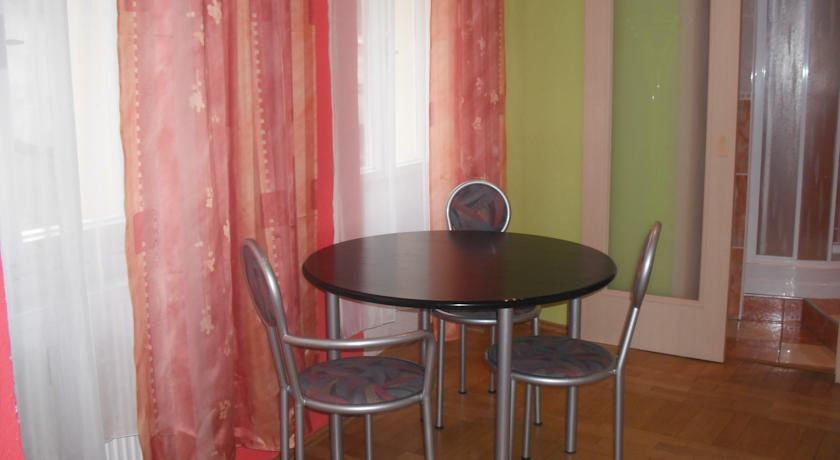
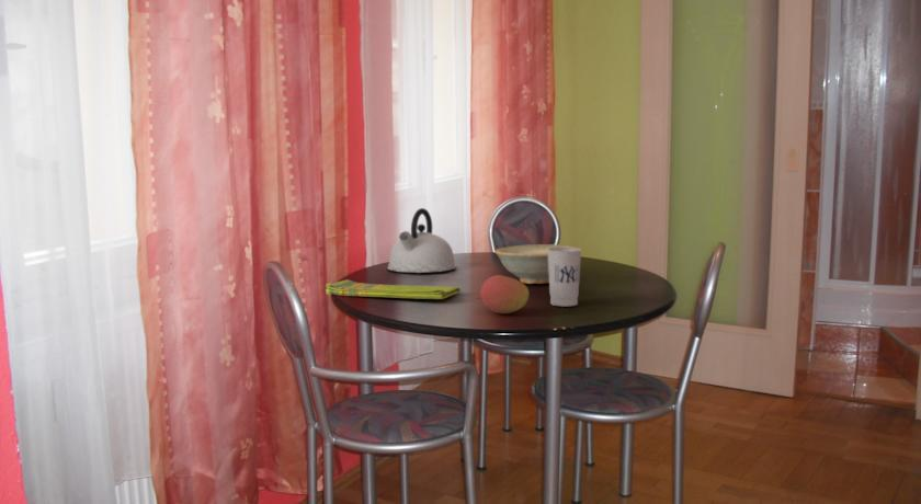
+ dish towel (393, 288)
+ dish (535, 264)
+ cup (564, 276)
+ kettle (420, 238)
+ fruit (502, 294)
